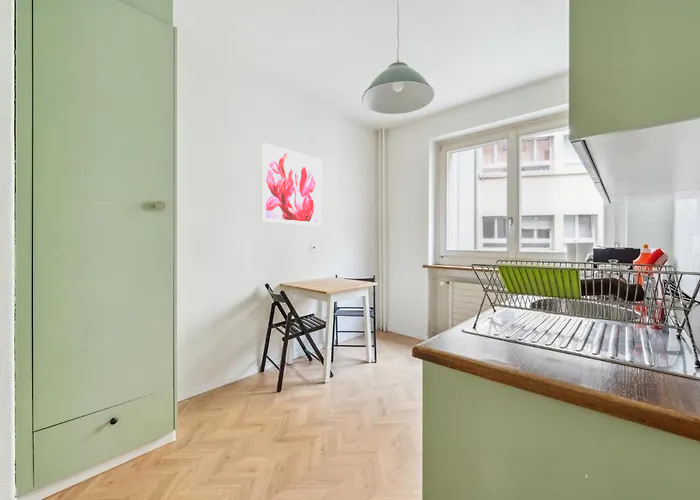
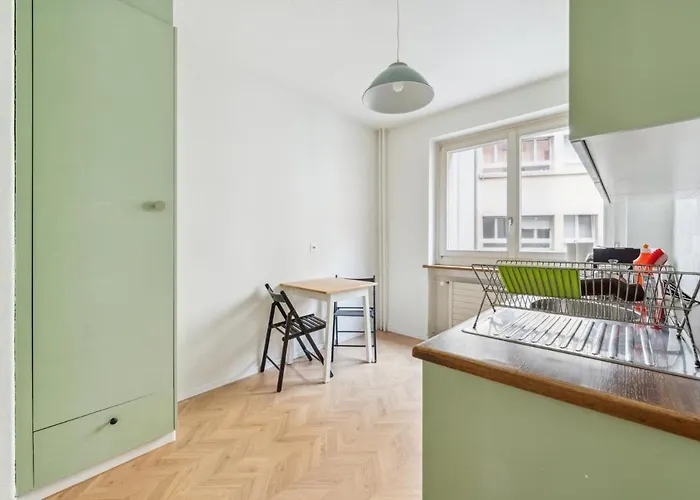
- wall art (293, 187)
